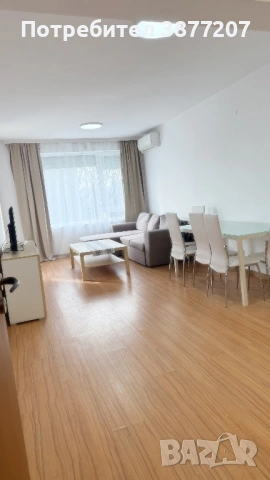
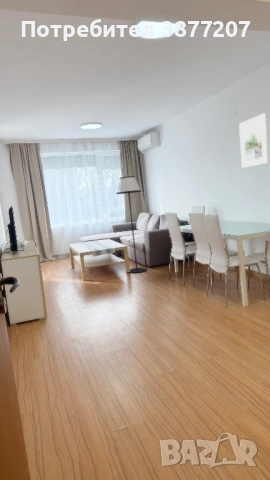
+ floor lamp (132, 224)
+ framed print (253, 142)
